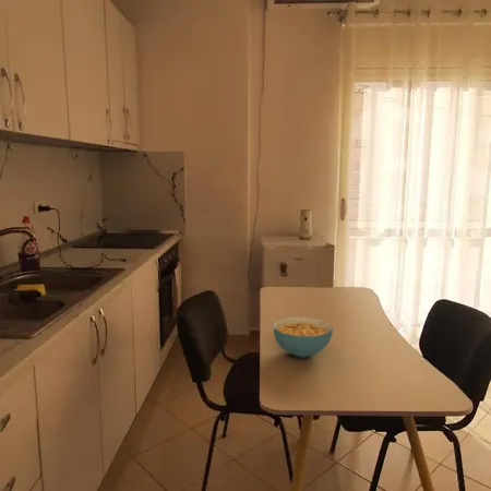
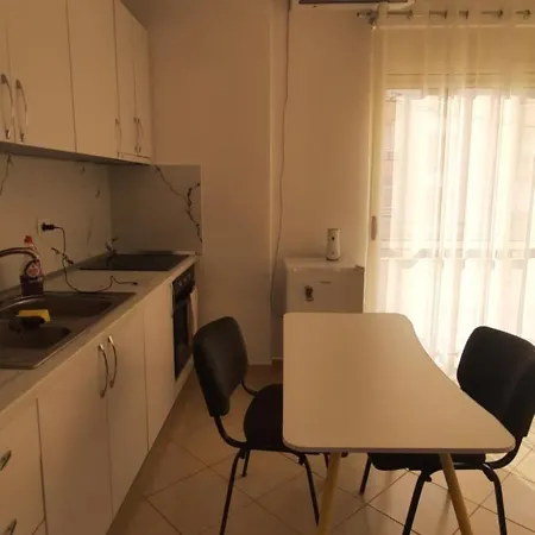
- cereal bowl (301, 339)
